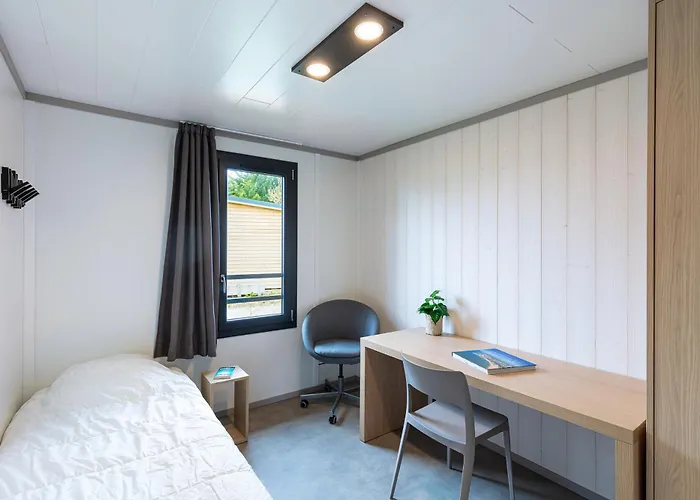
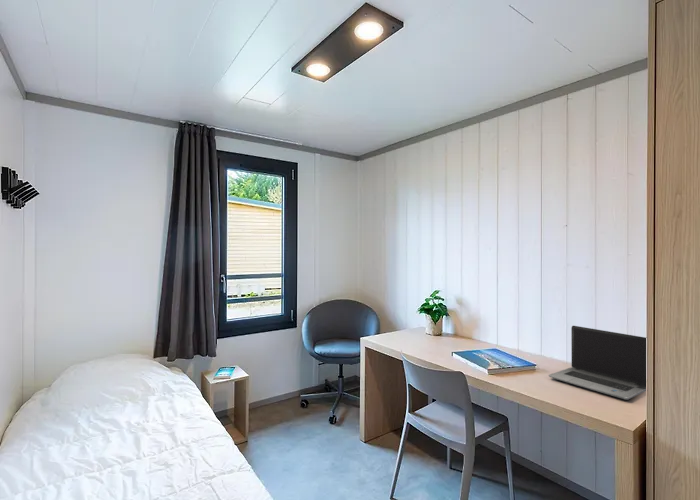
+ laptop computer (596, 359)
